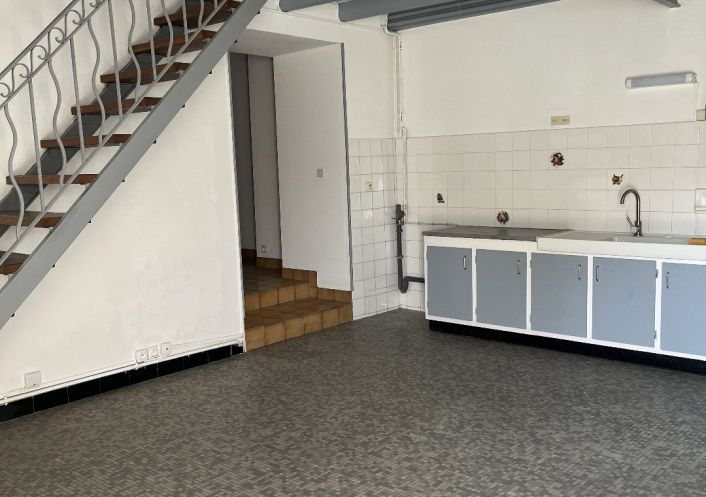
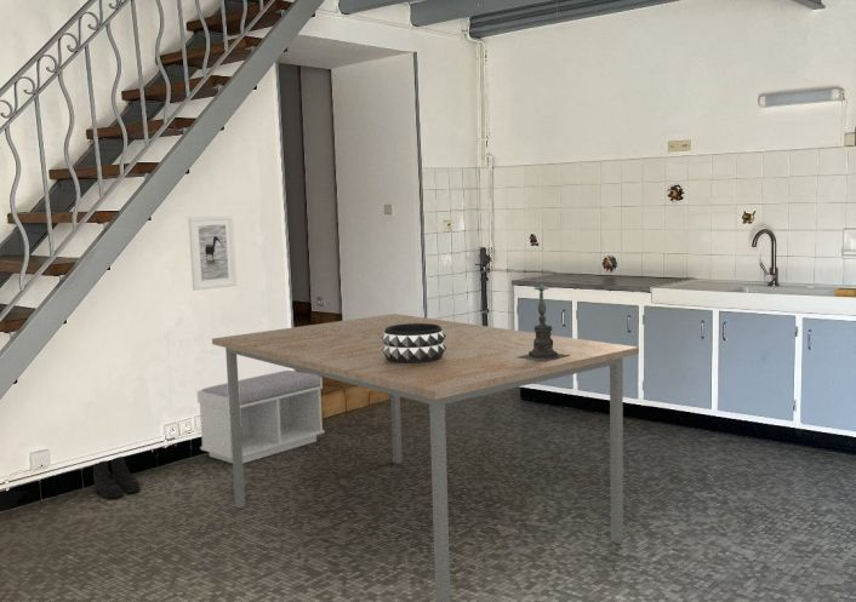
+ boots (115, 475)
+ decorative bowl (413, 342)
+ dining table (400, 434)
+ bench (263, 414)
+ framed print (212, 252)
+ candle holder (542, 315)
